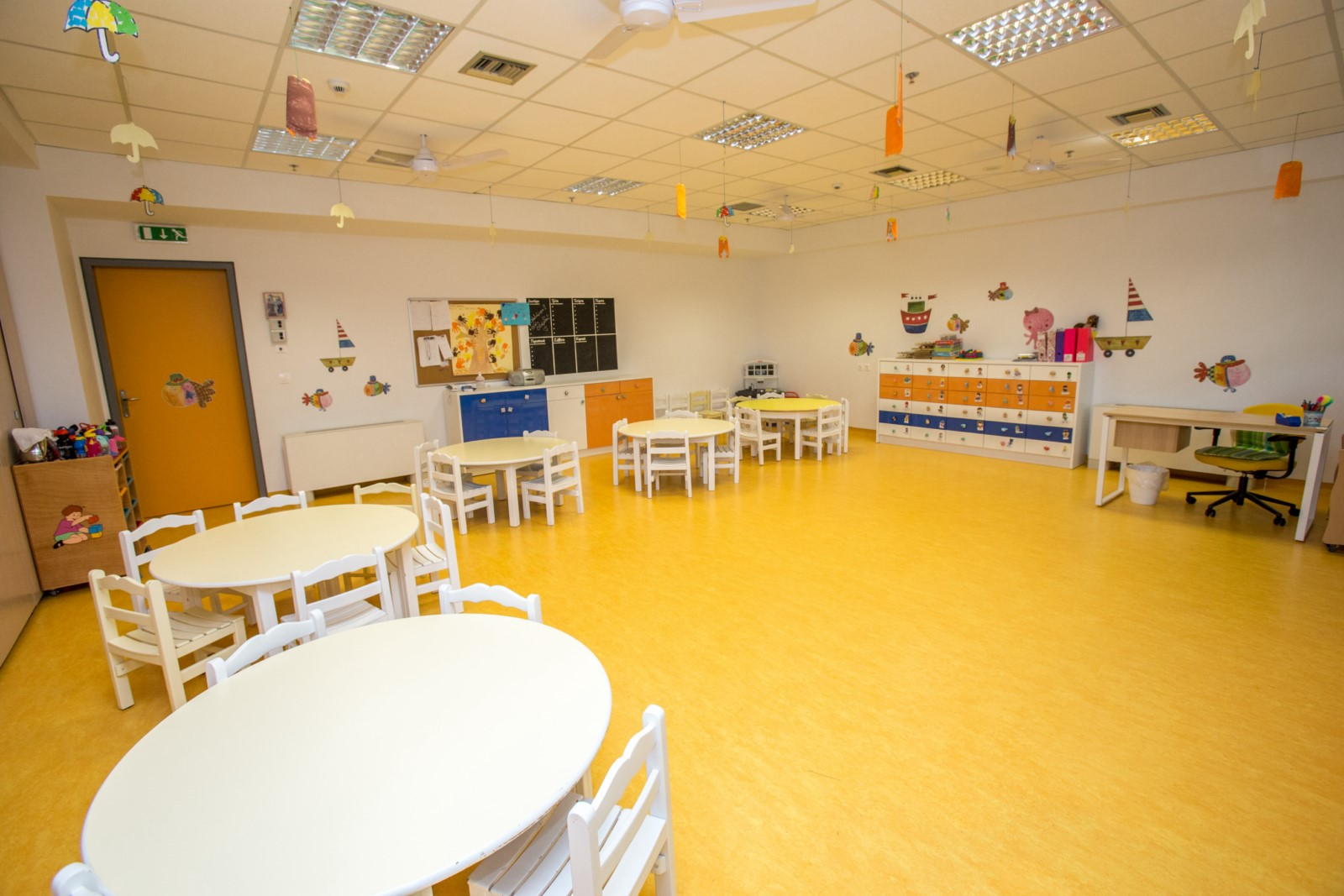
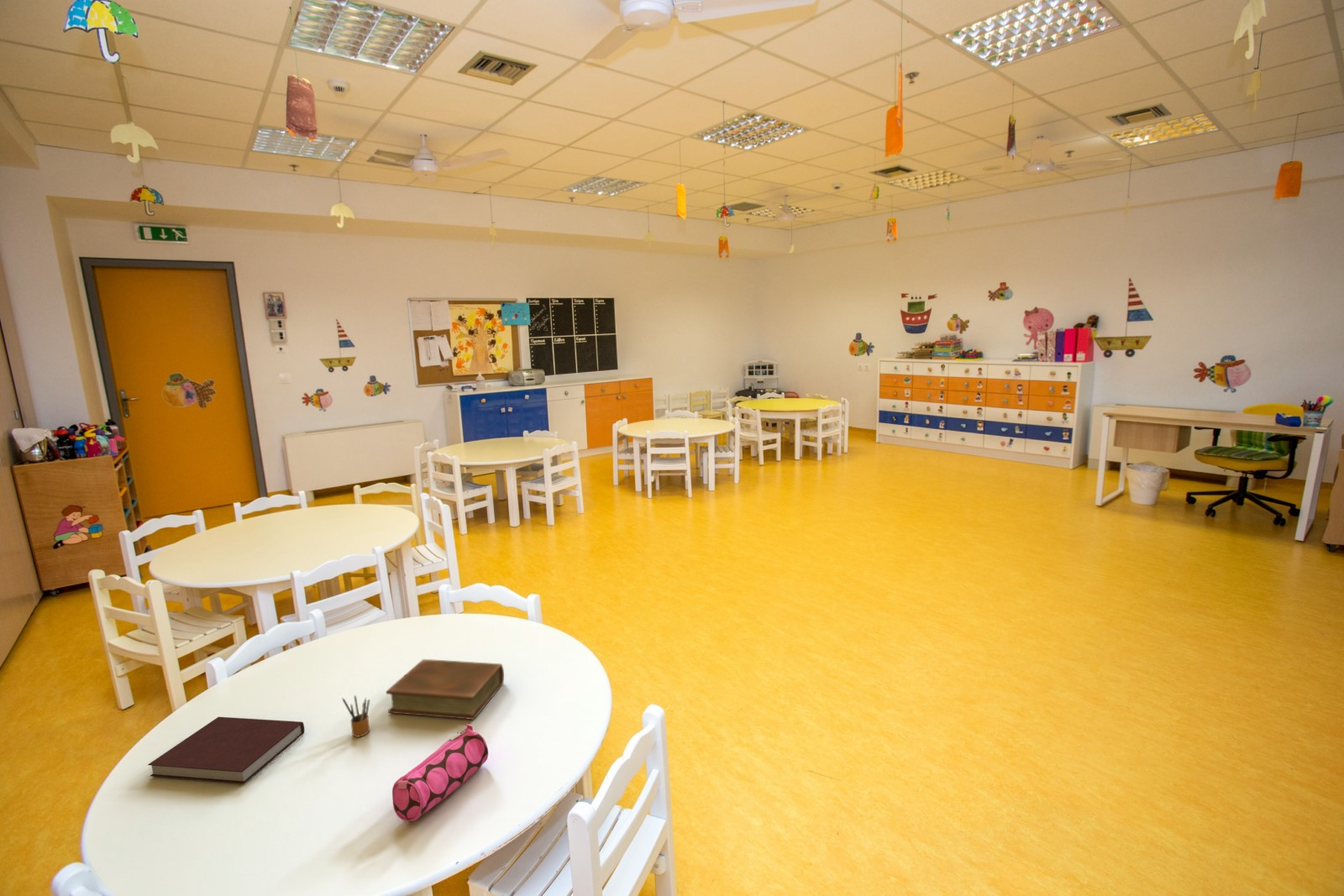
+ pencil case (440, 770)
+ pencil box (357, 715)
+ book (448, 686)
+ notebook (230, 747)
